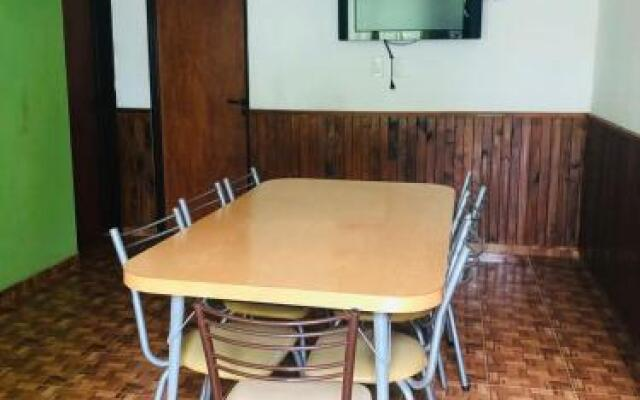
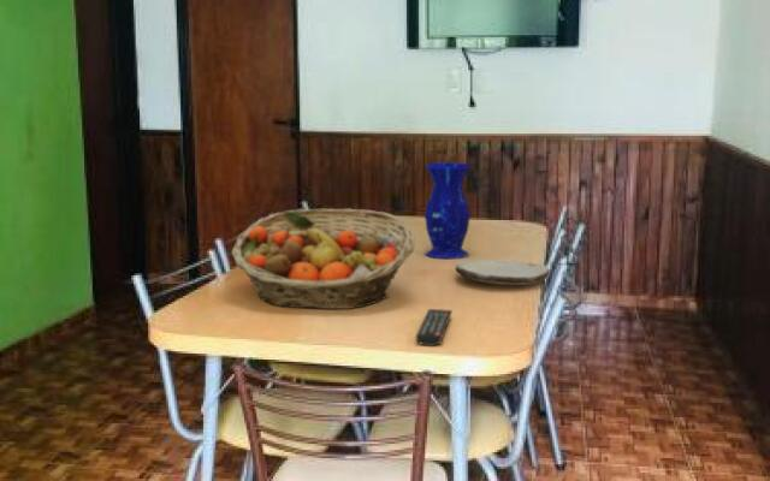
+ remote control (434, 325)
+ fruit basket (322, 256)
+ plate (502, 272)
+ vase (446, 209)
